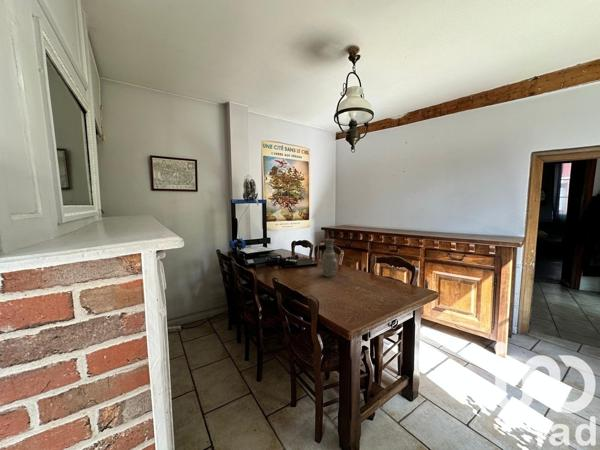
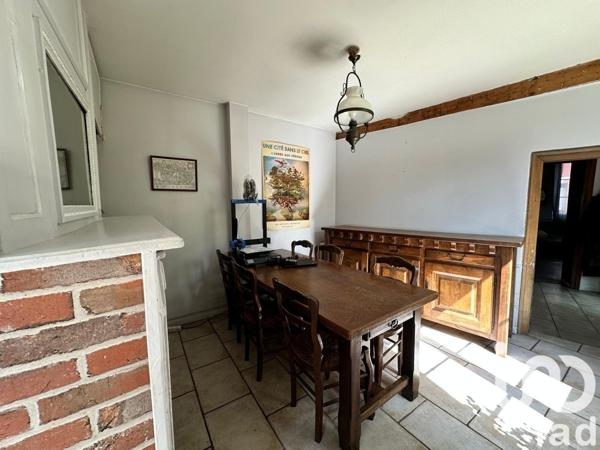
- vase (329, 257)
